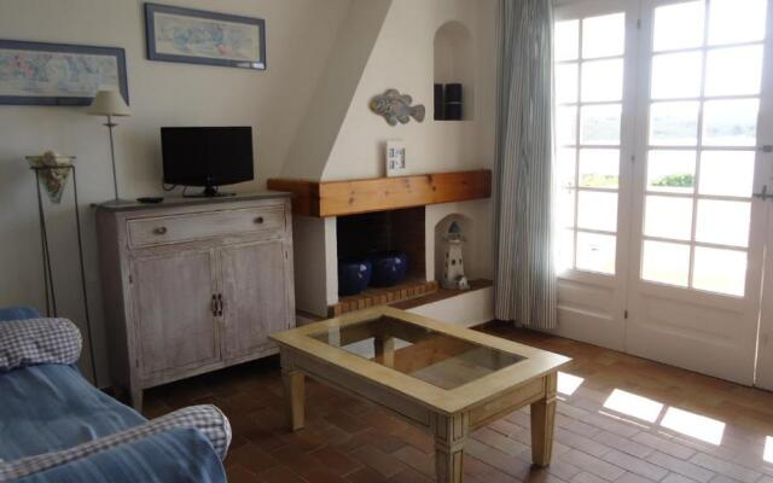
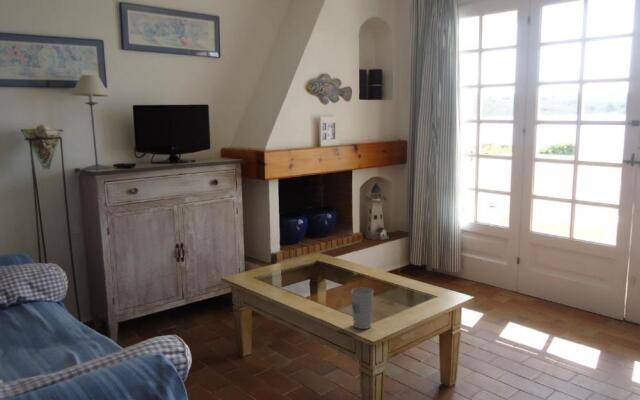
+ cup (362, 308)
